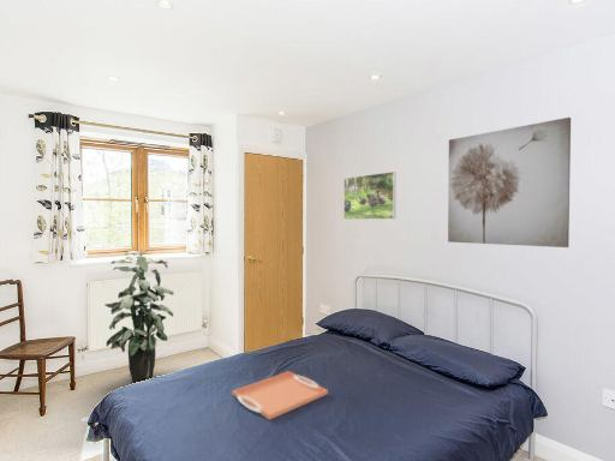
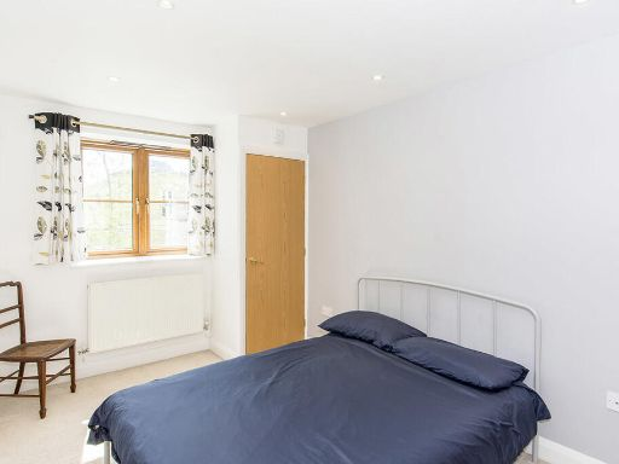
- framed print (368, 197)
- serving tray (280, 391)
- indoor plant (138, 313)
- wall art (501, 187)
